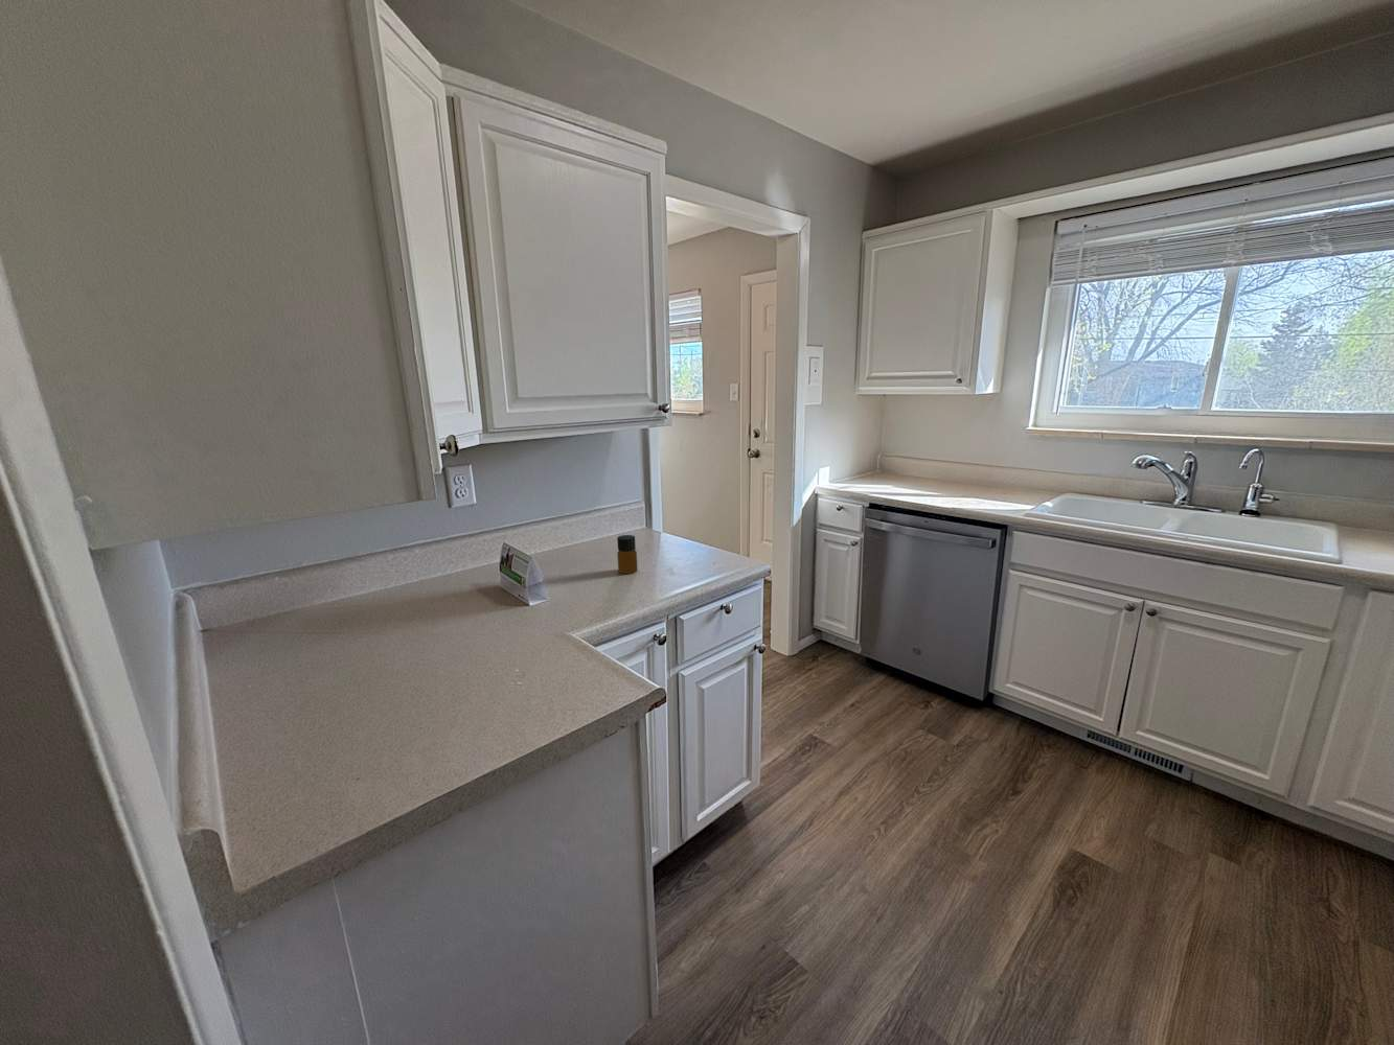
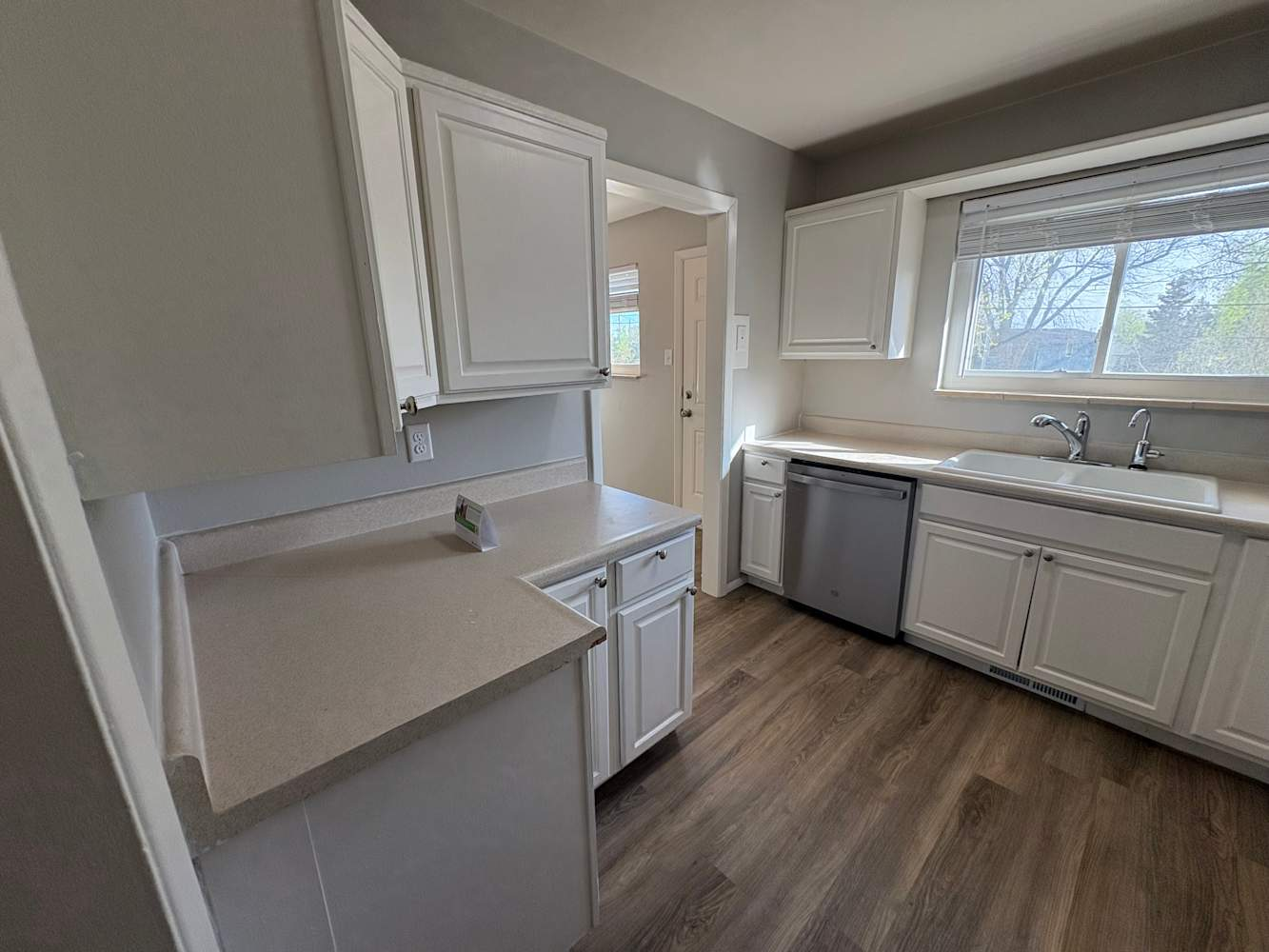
- bottle (626, 554)
